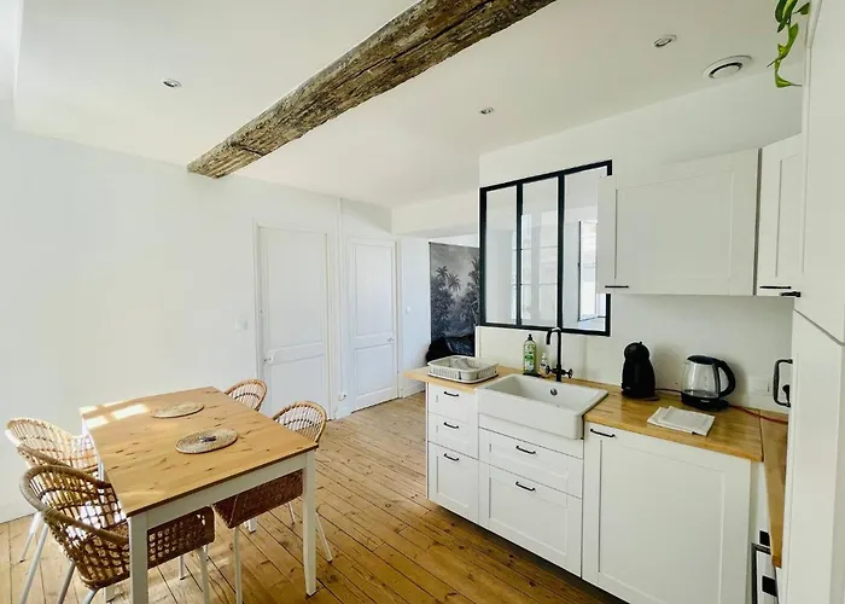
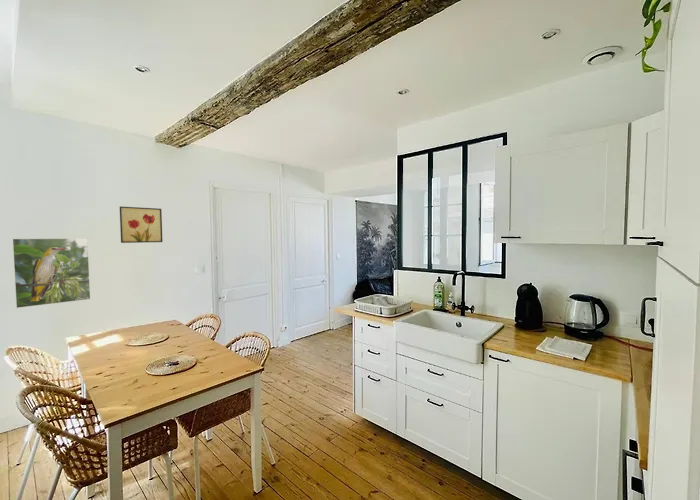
+ wall art (141, 225)
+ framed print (54, 270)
